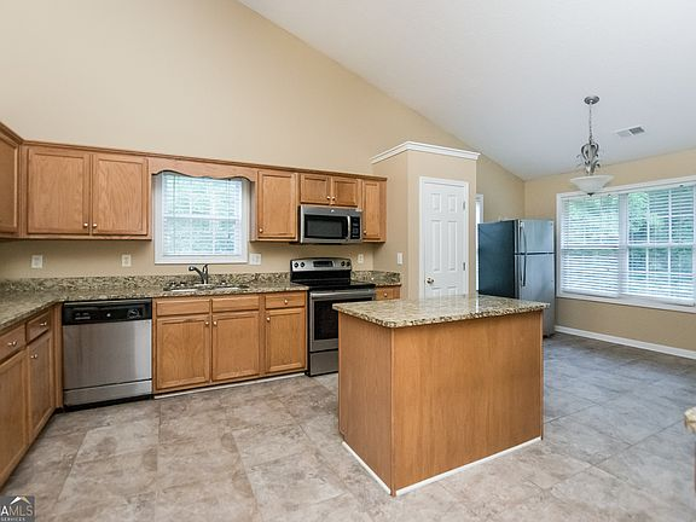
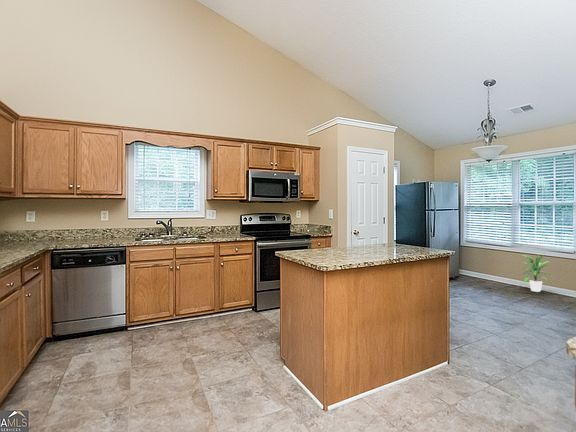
+ indoor plant (534, 271)
